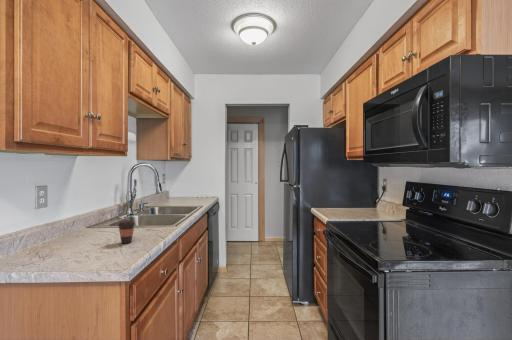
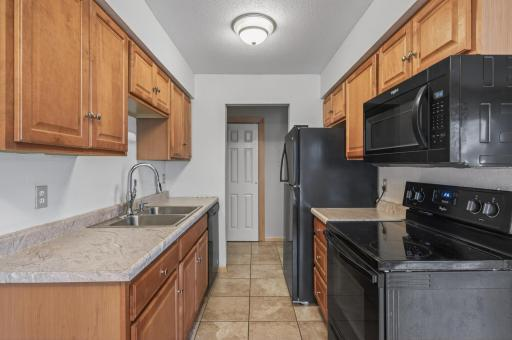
- coffee cup (126, 231)
